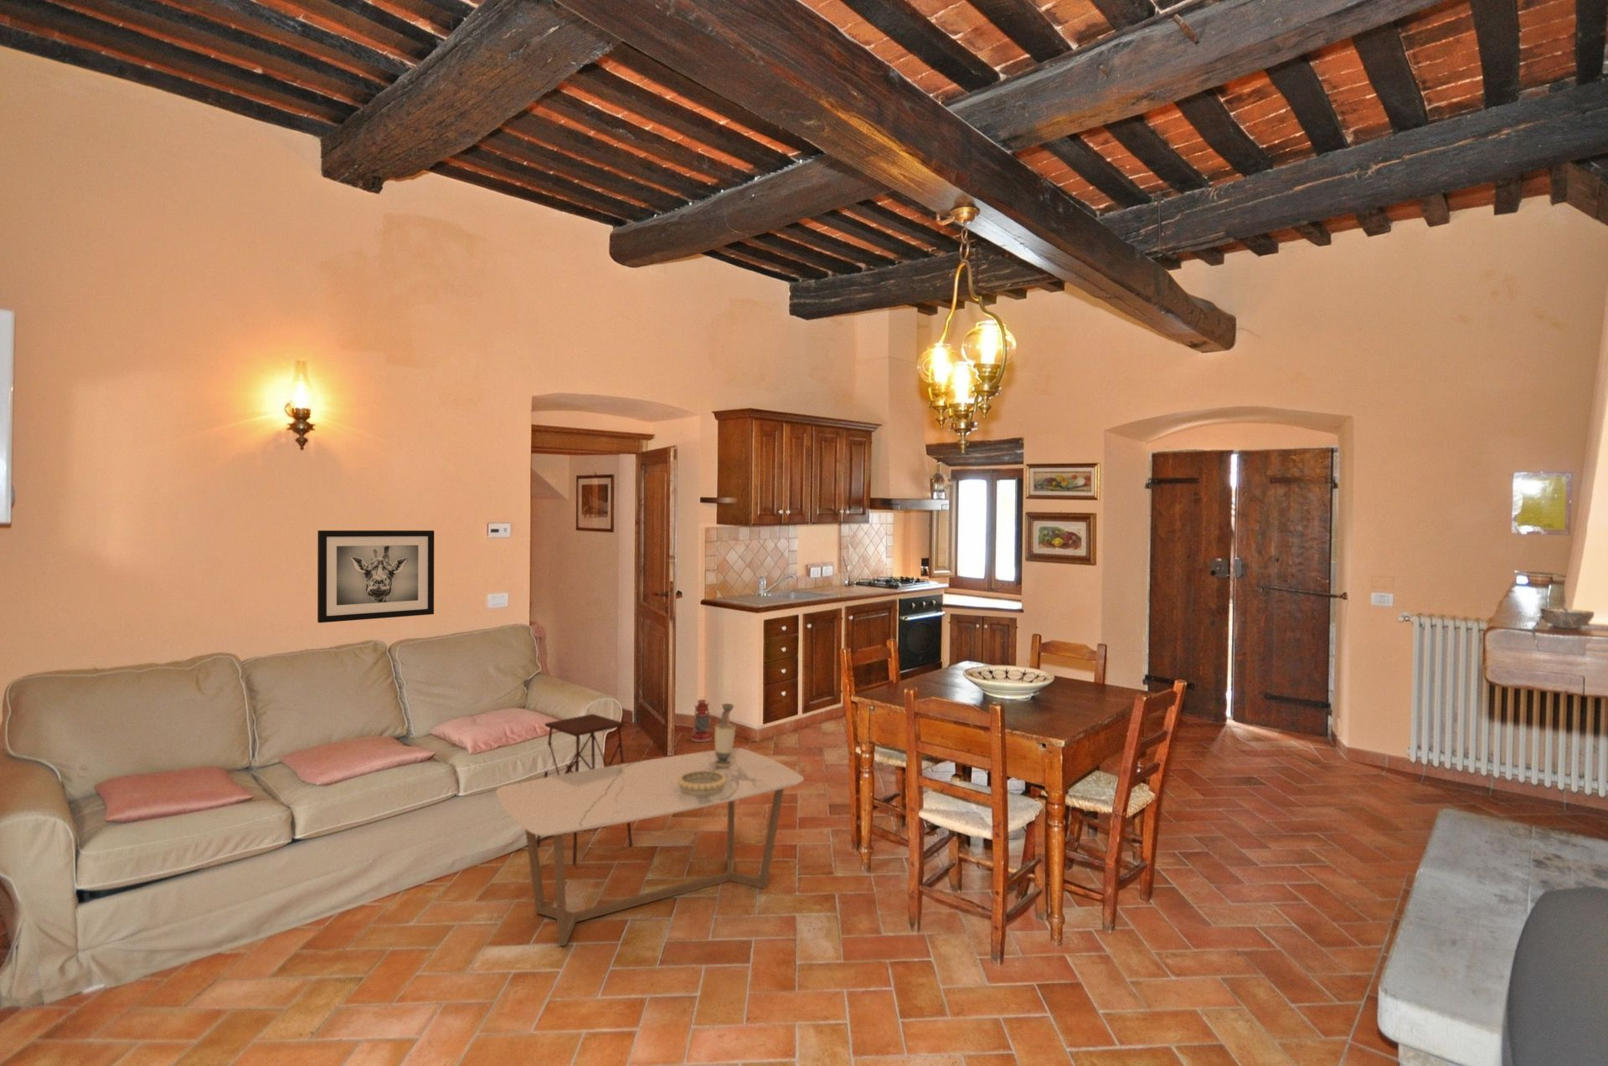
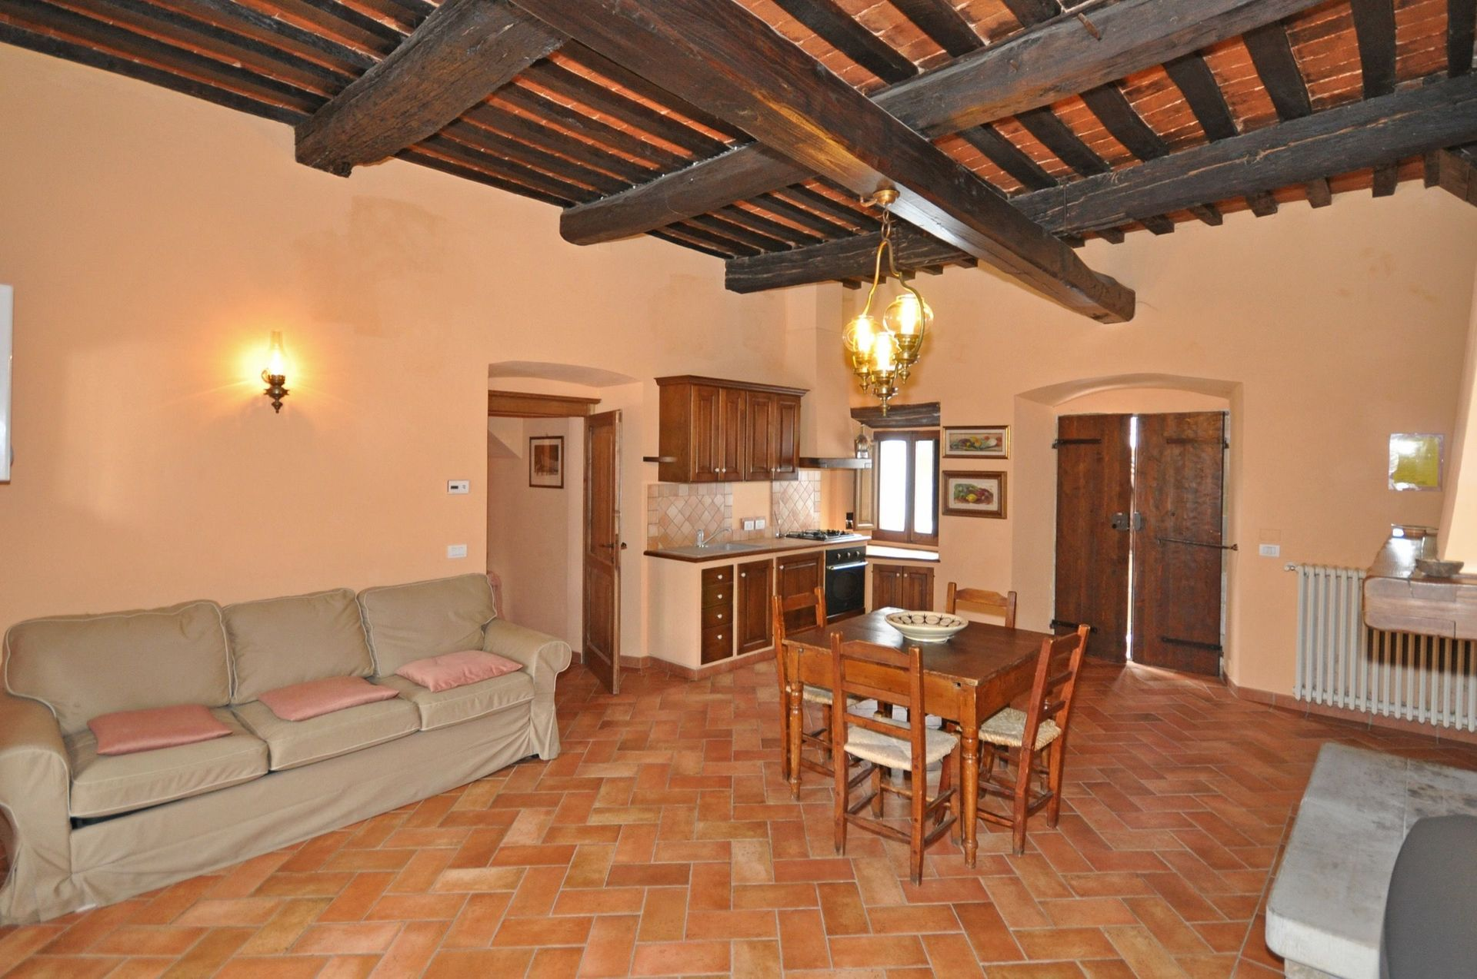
- vase (725, 734)
- coffee table (650, 817)
- decorative bowl (702, 783)
- lantern (702, 717)
- side table (578, 771)
- wall art (378, 573)
